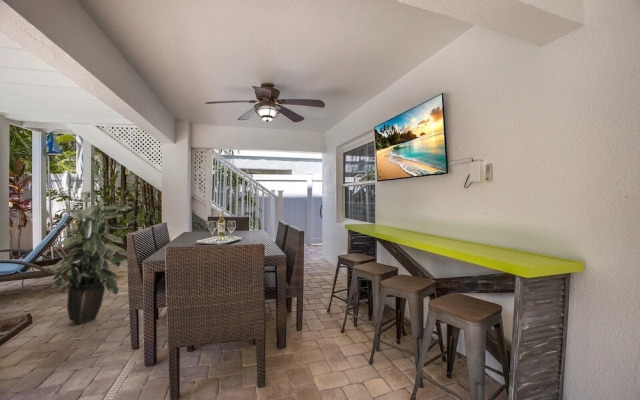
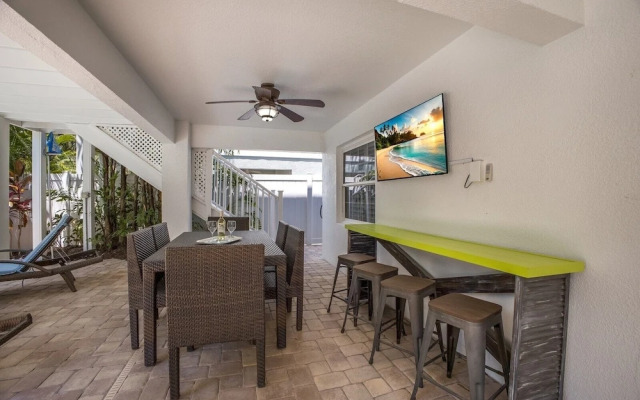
- indoor plant (92, 259)
